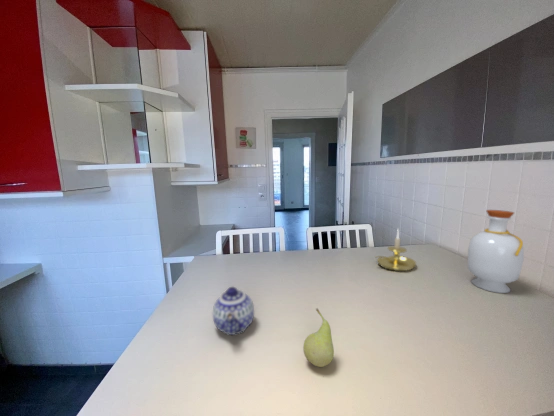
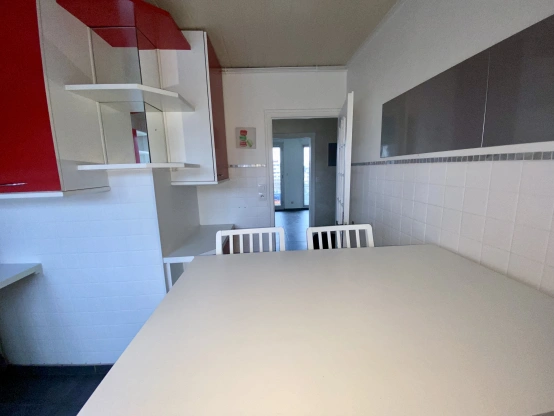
- fruit (318, 338)
- candle holder (394, 247)
- bottle (495, 249)
- teapot (233, 307)
